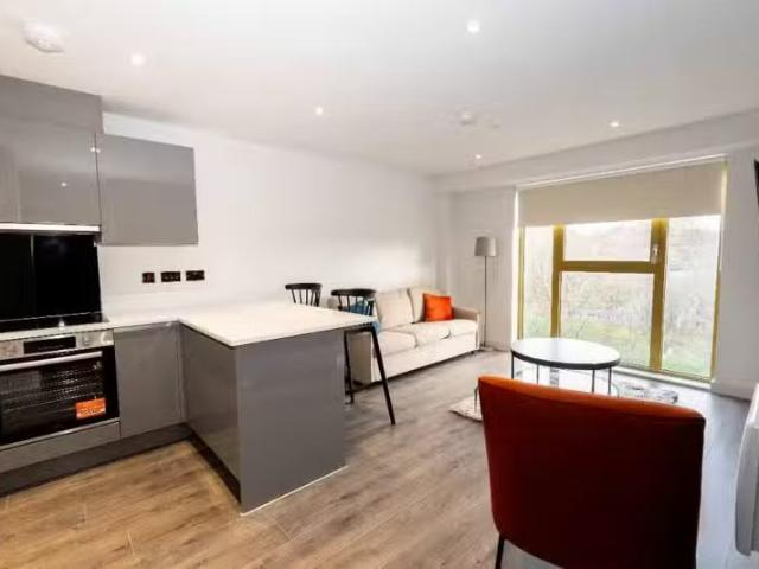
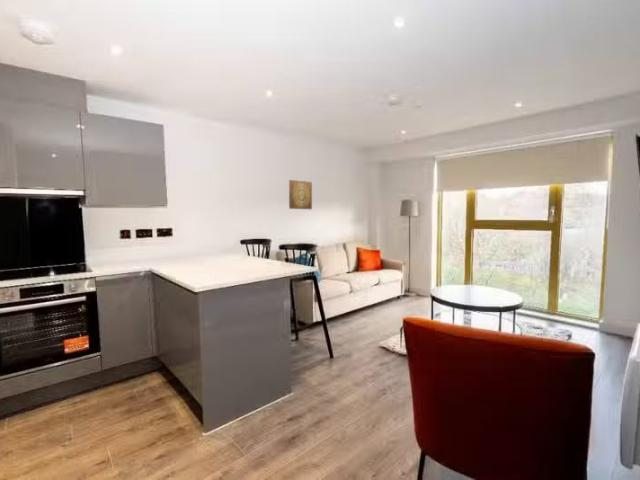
+ wall art (300, 195)
